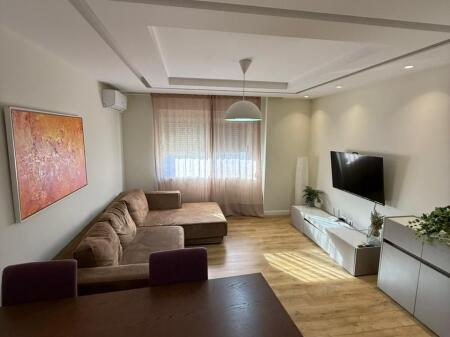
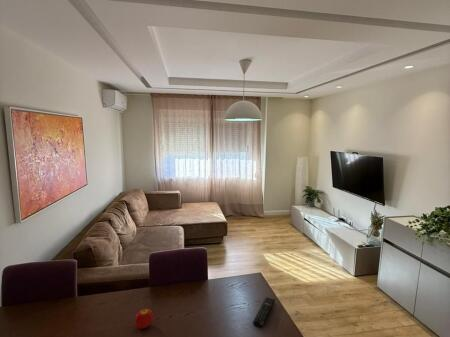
+ remote control (264, 311)
+ fruit (144, 317)
